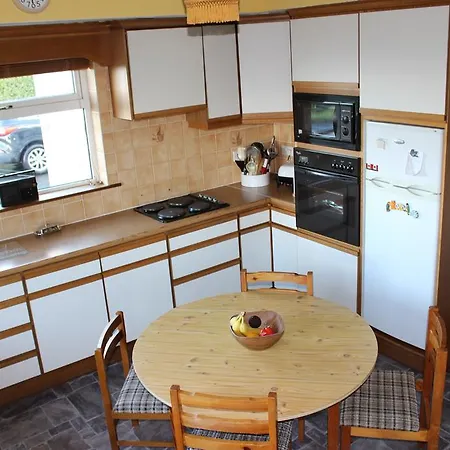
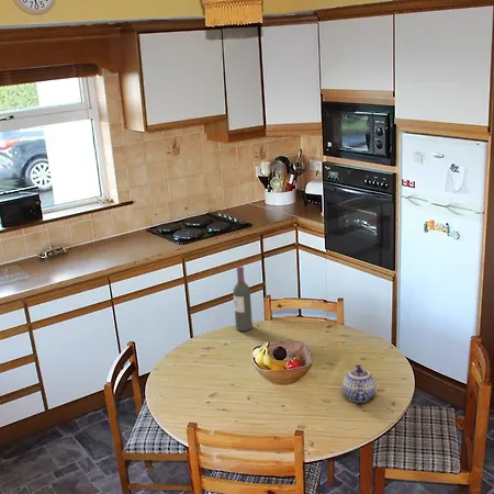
+ teapot (359, 382)
+ wine bottle (242, 297)
